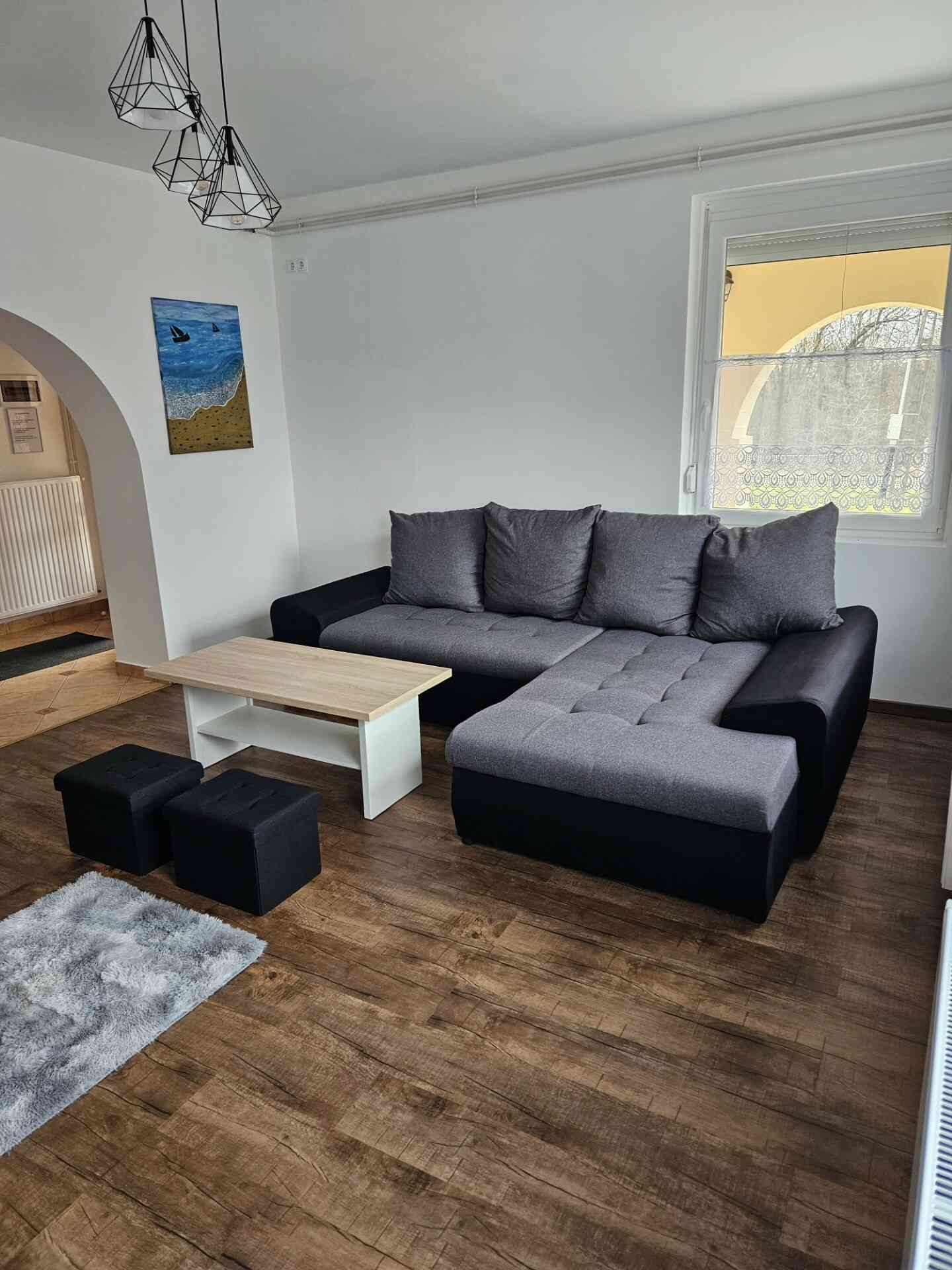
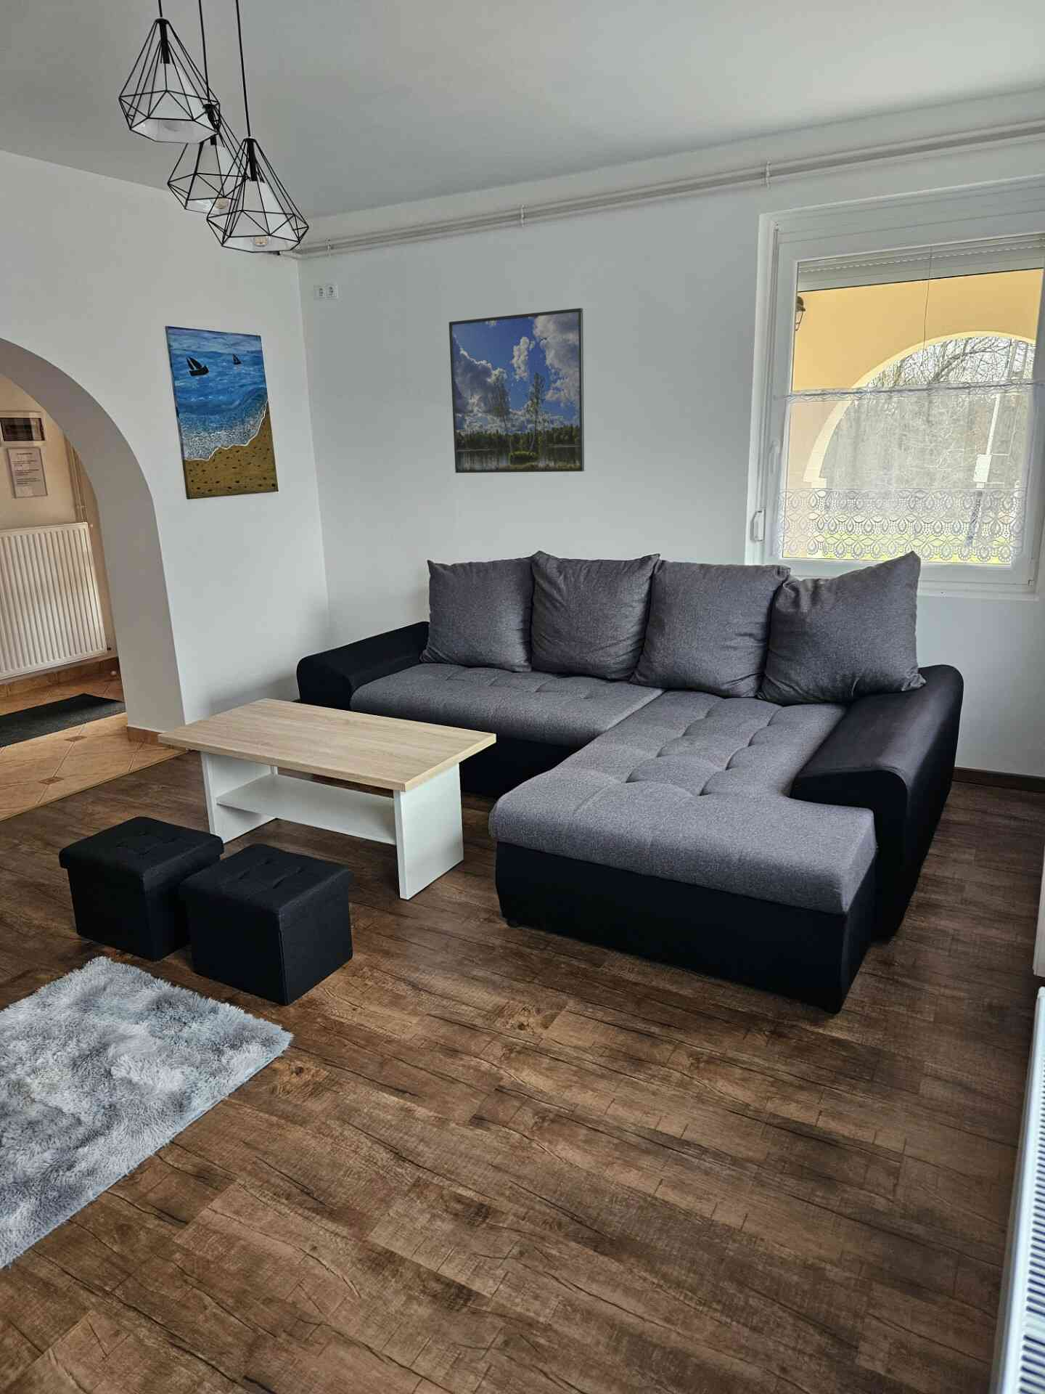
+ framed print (515, 395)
